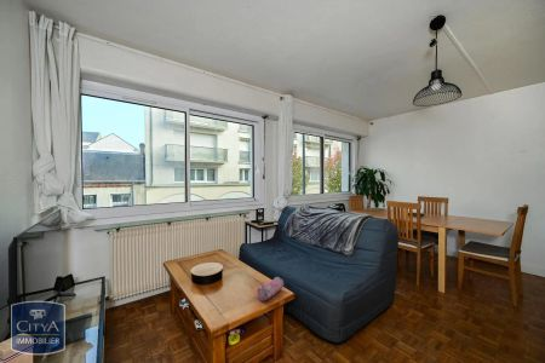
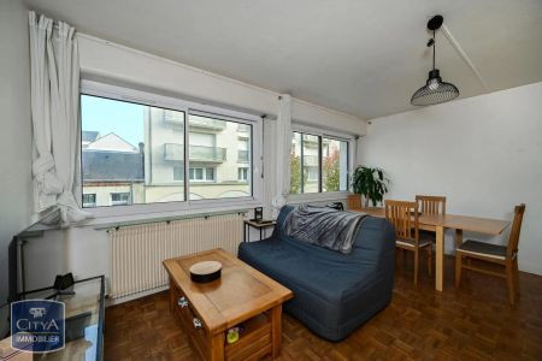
- pencil case (270, 287)
